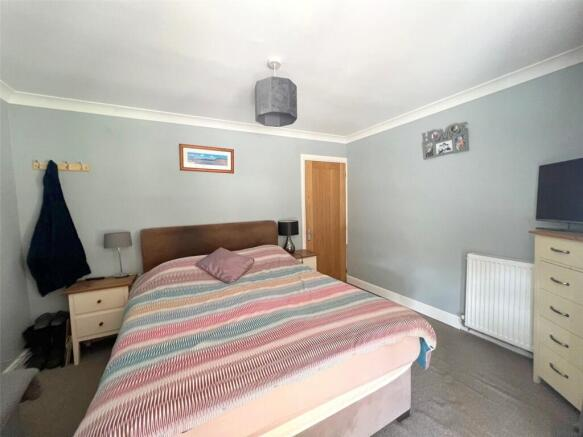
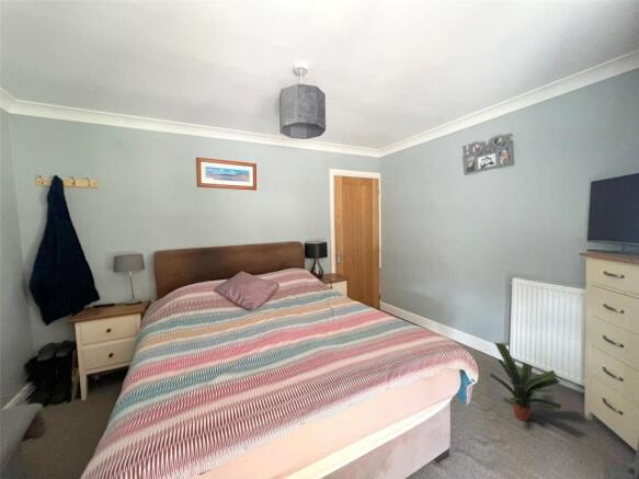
+ potted plant (521, 385)
